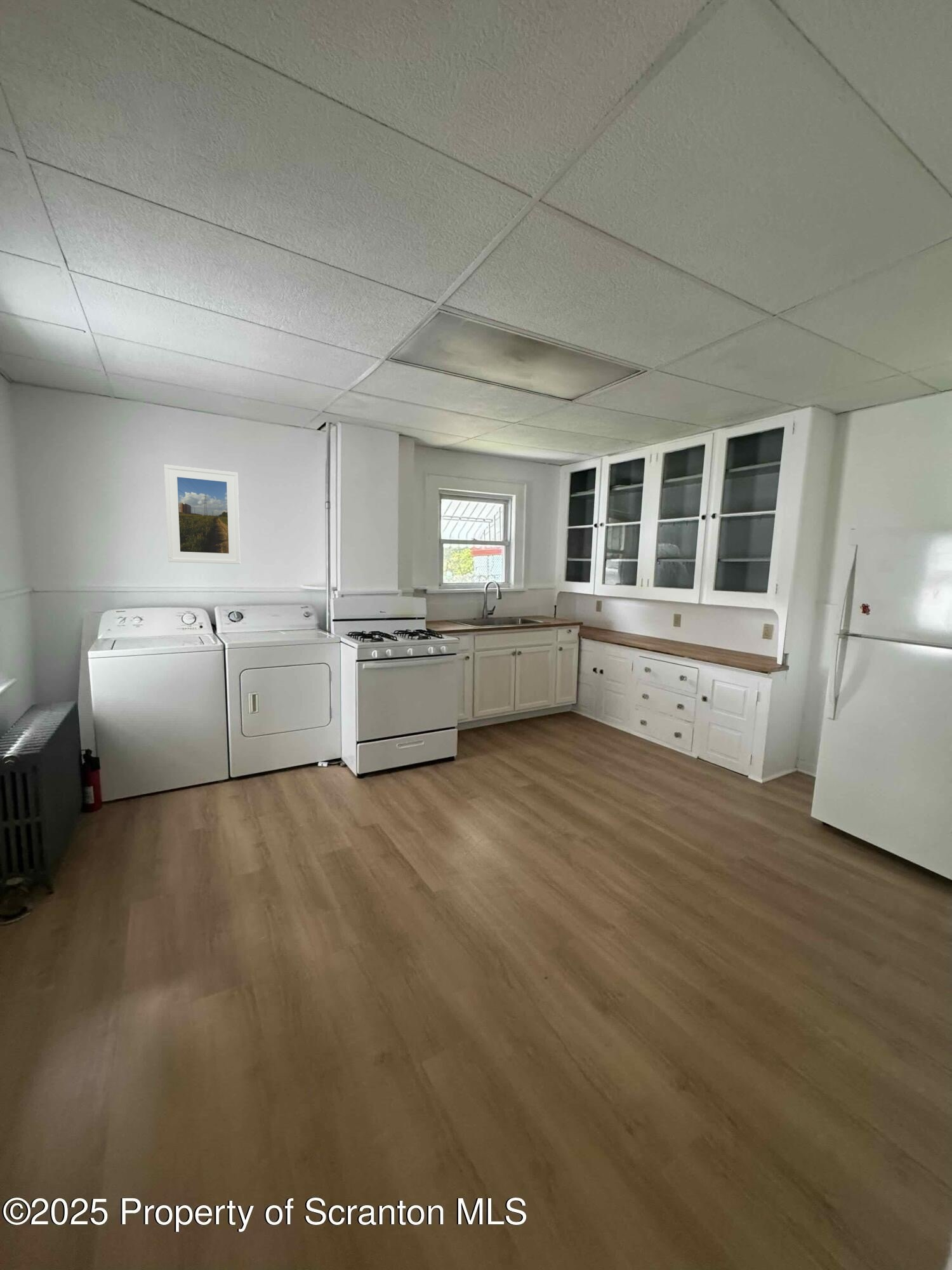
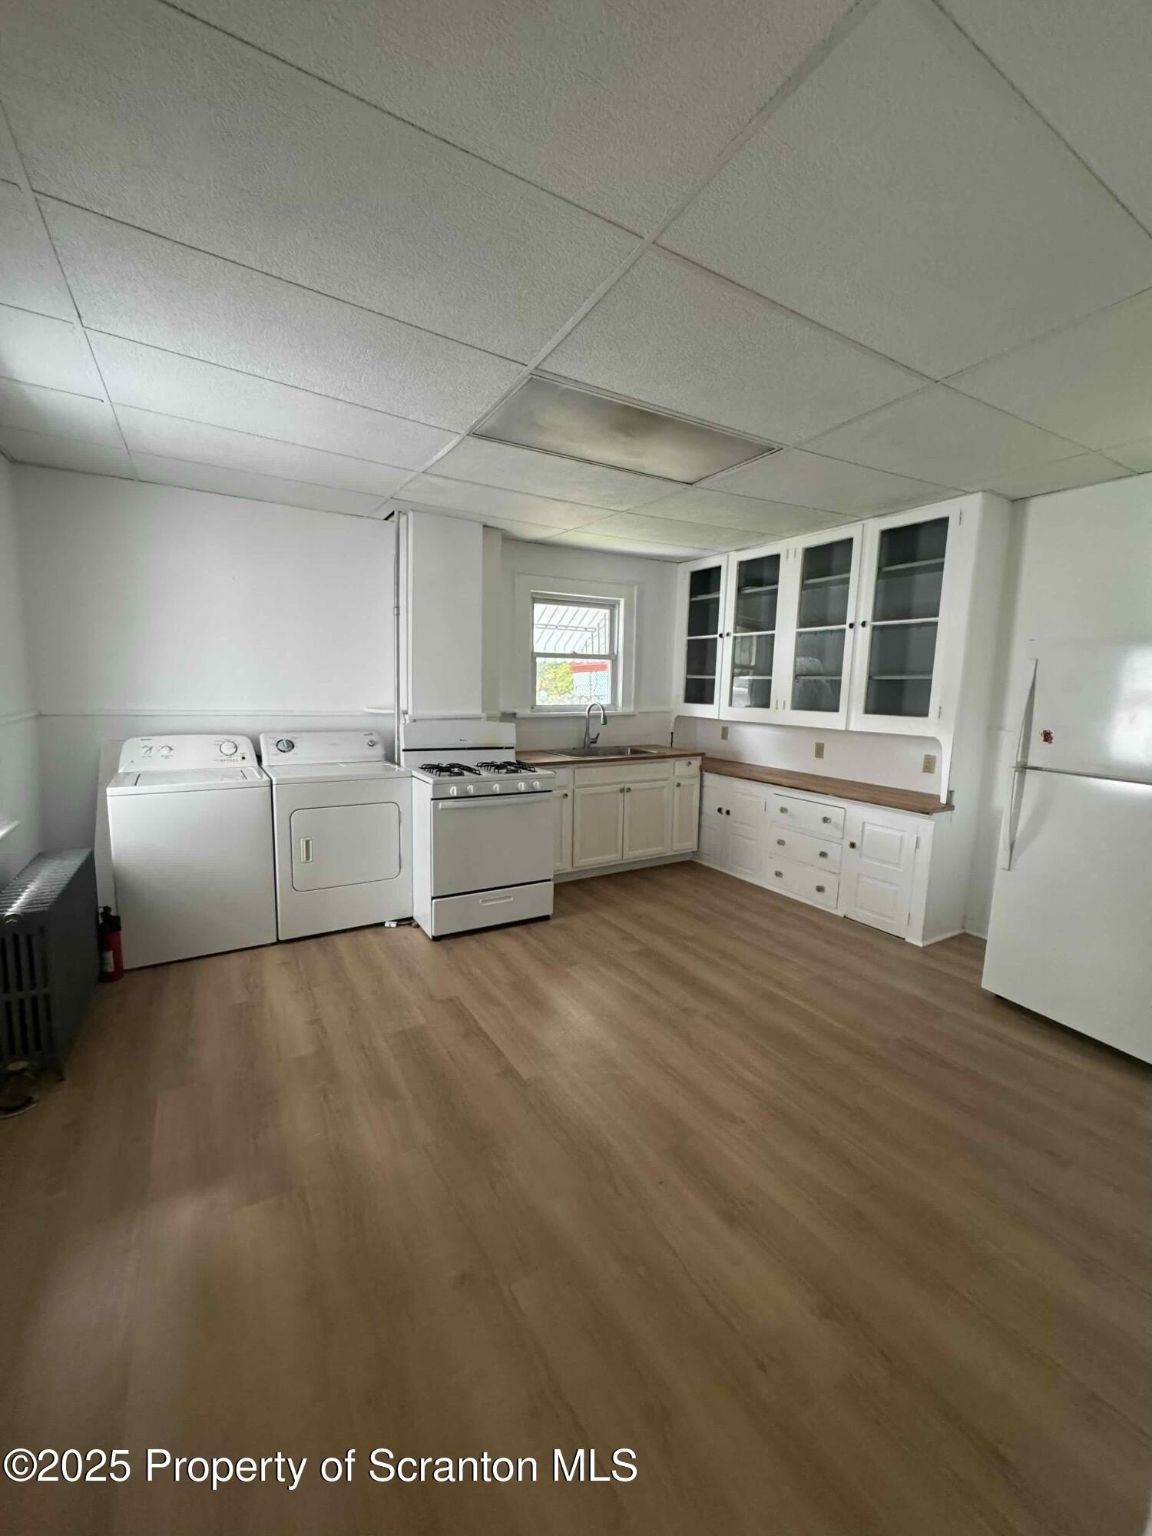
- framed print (203, 516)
